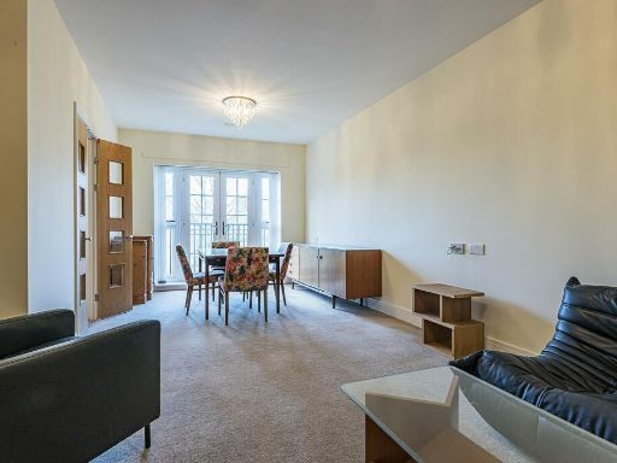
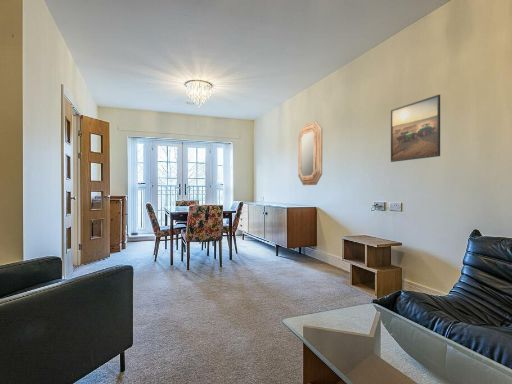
+ home mirror (308, 154)
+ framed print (413, 131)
